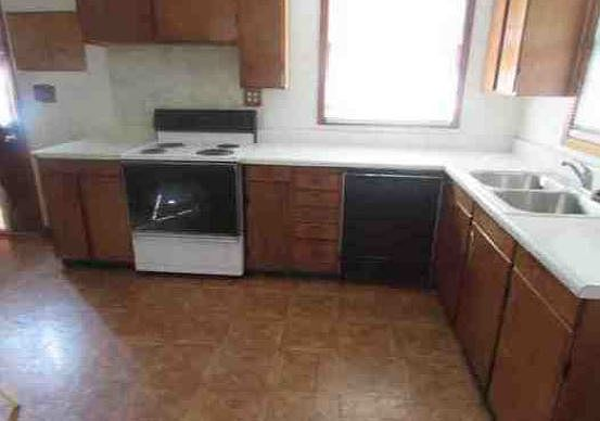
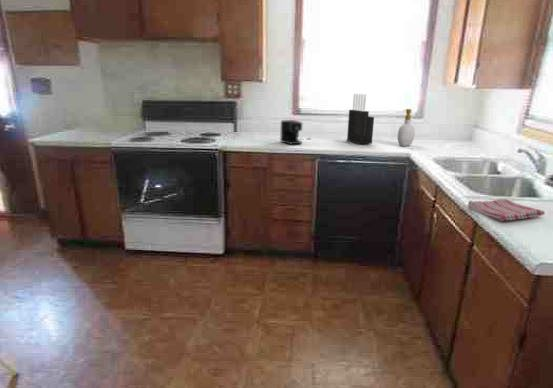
+ knife block (362, 118)
+ dish towel (505, 208)
+ coffee maker (300, 130)
+ soap bottle (406, 127)
